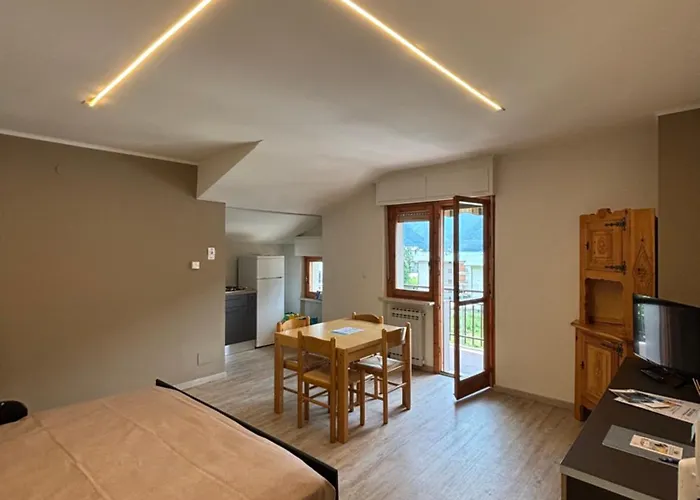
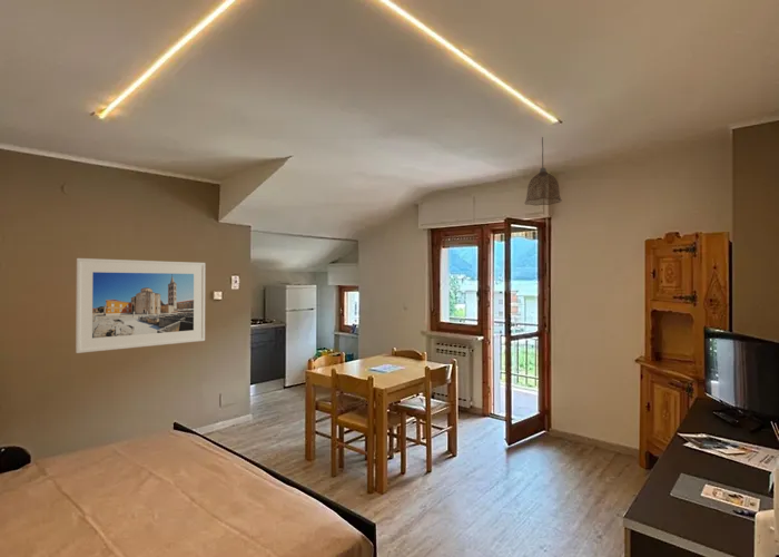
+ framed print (146, 303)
+ pendant lamp (542, 169)
